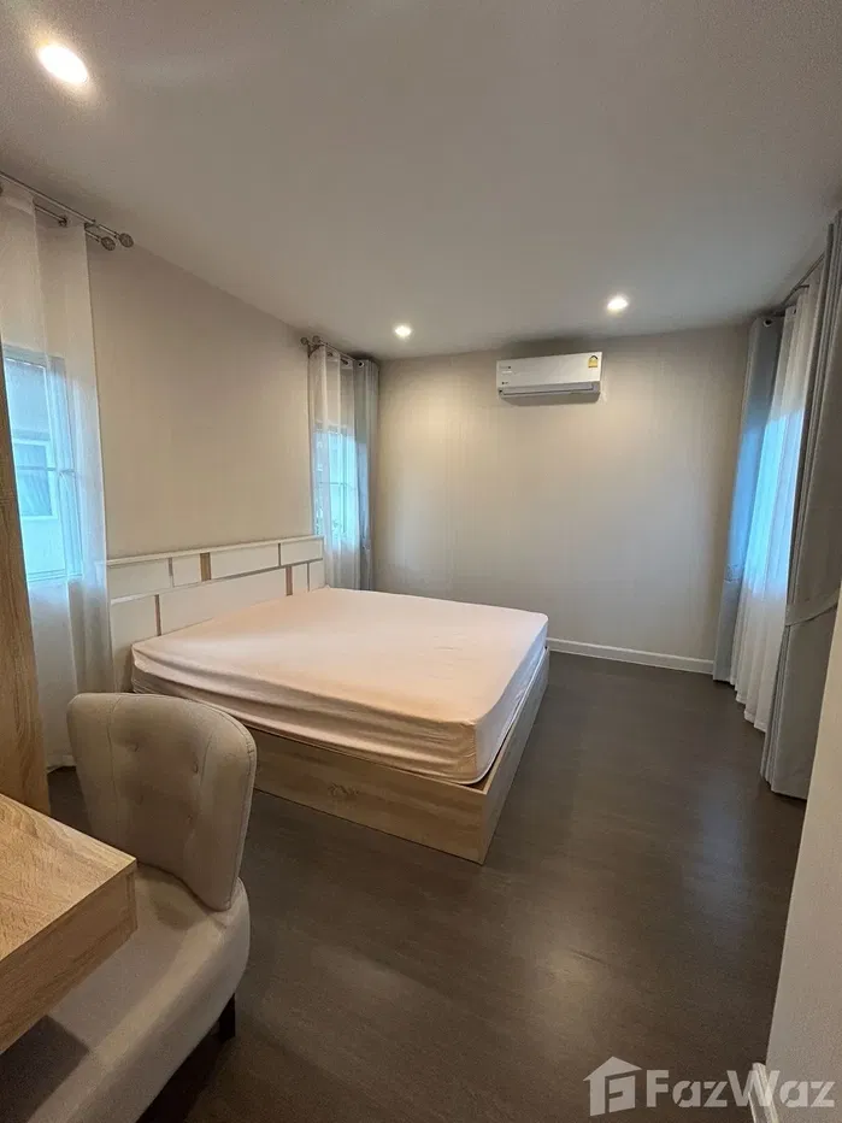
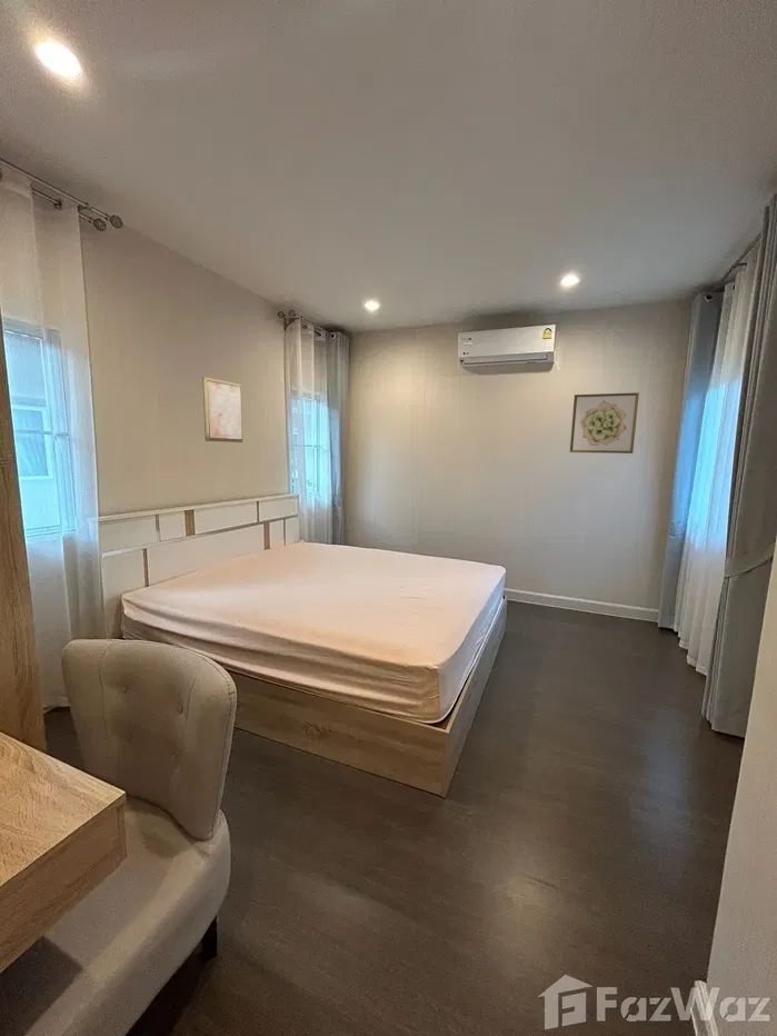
+ wall art (602, 424)
+ wall art (225, 411)
